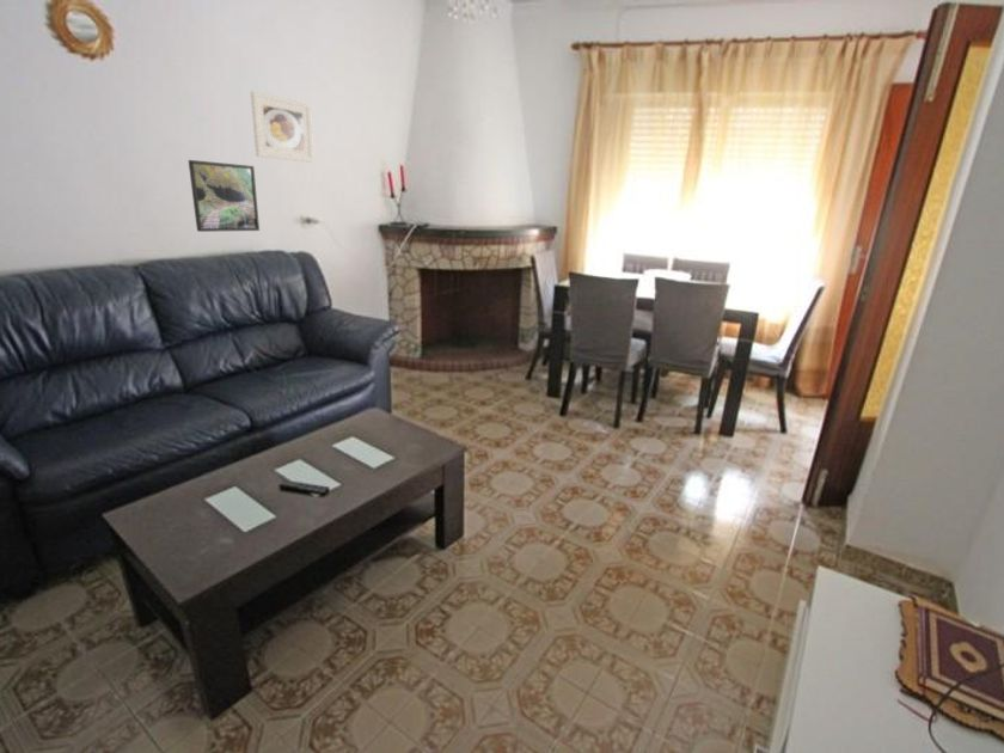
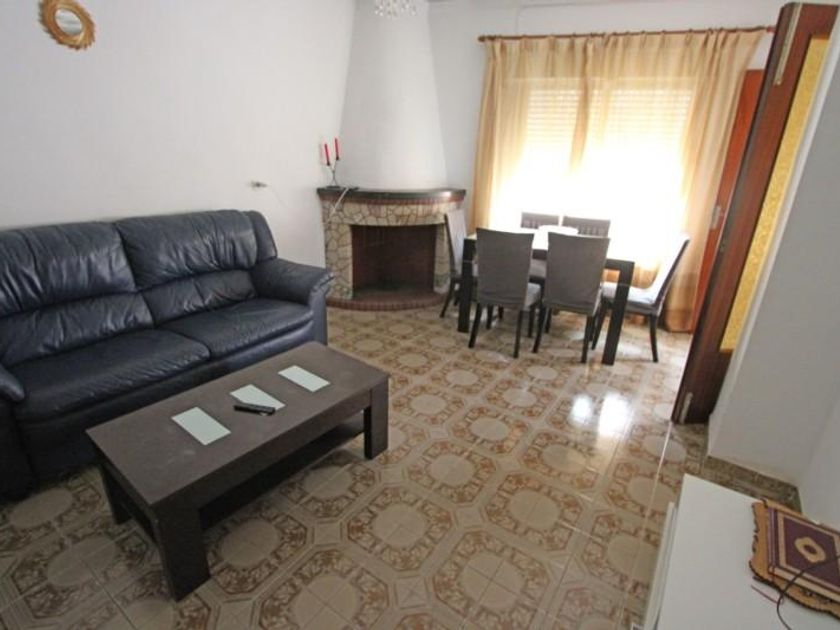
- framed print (226, 197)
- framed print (283, 129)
